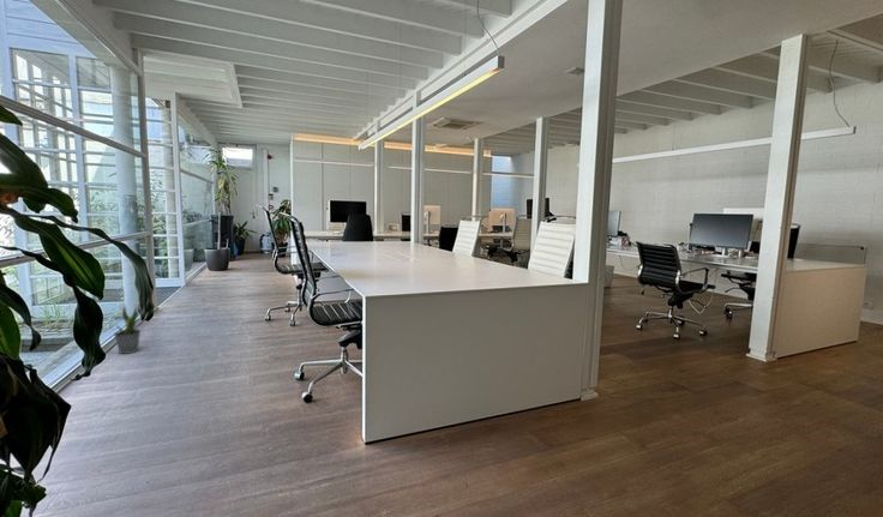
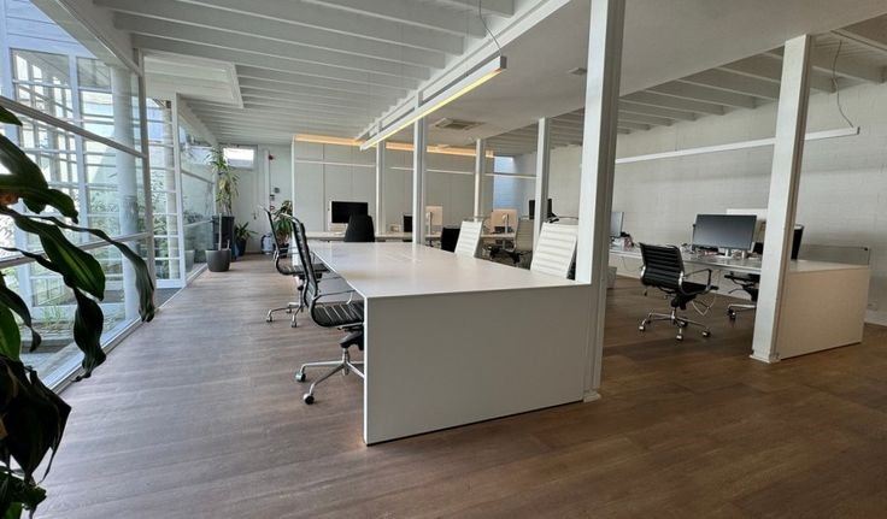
- potted plant (127, 327)
